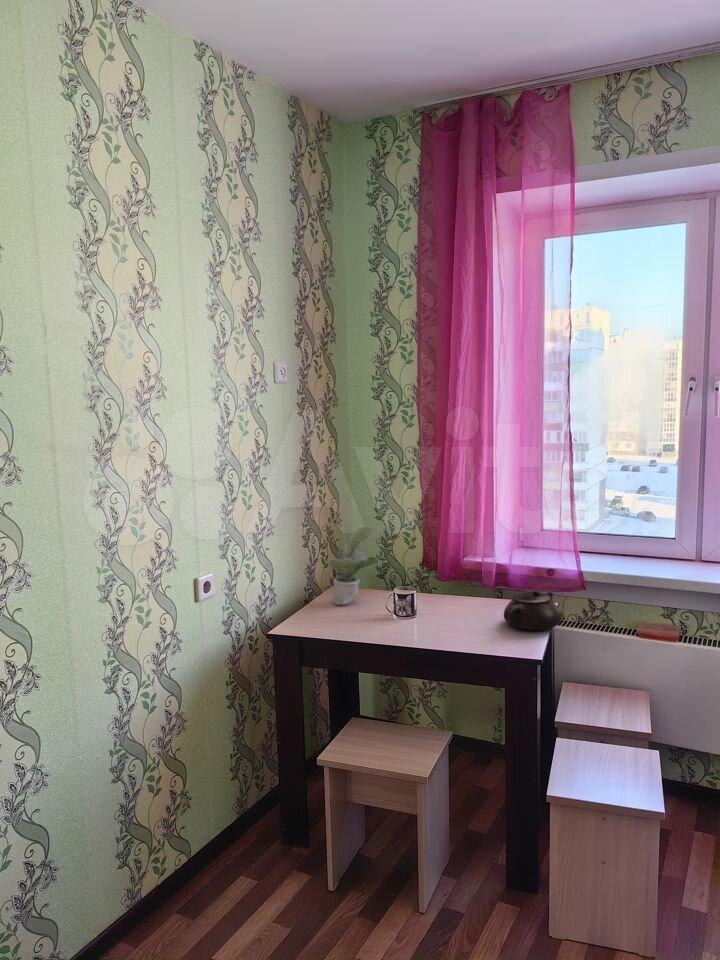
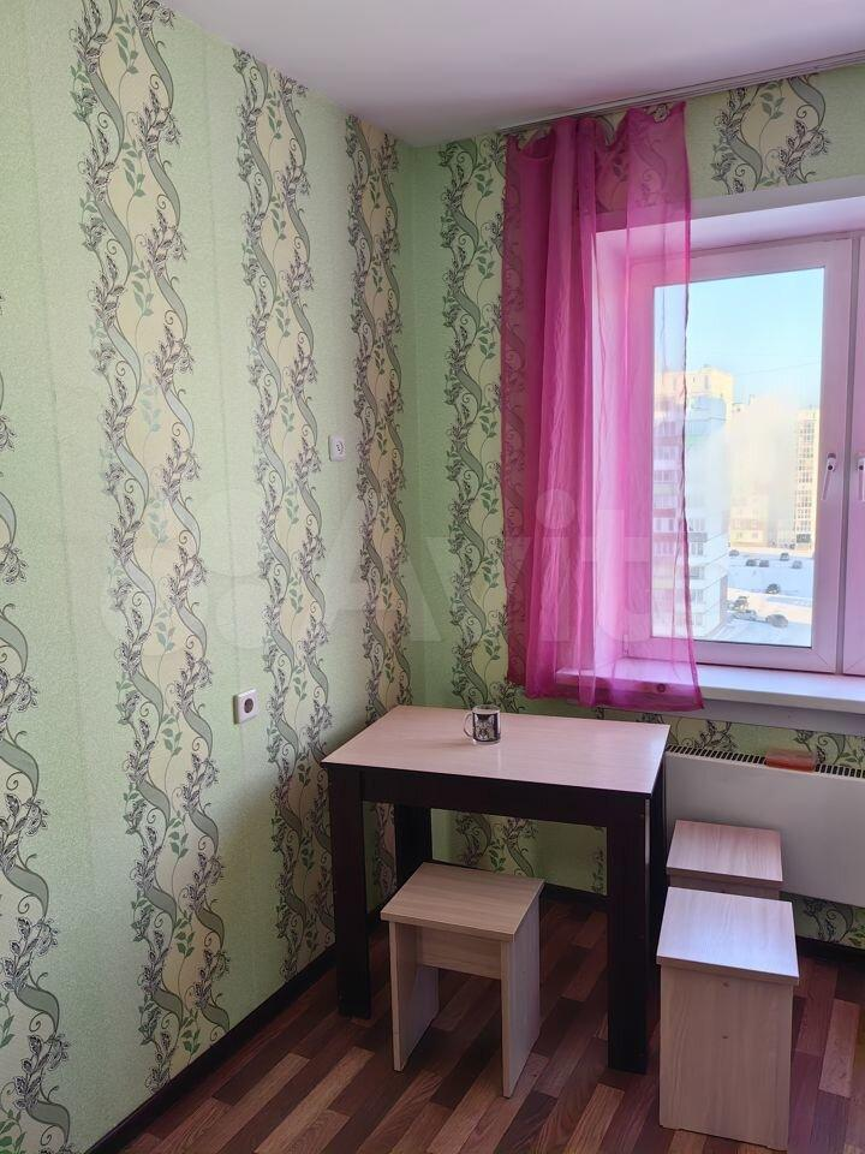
- potted plant (353, 563)
- teapot (530, 607)
